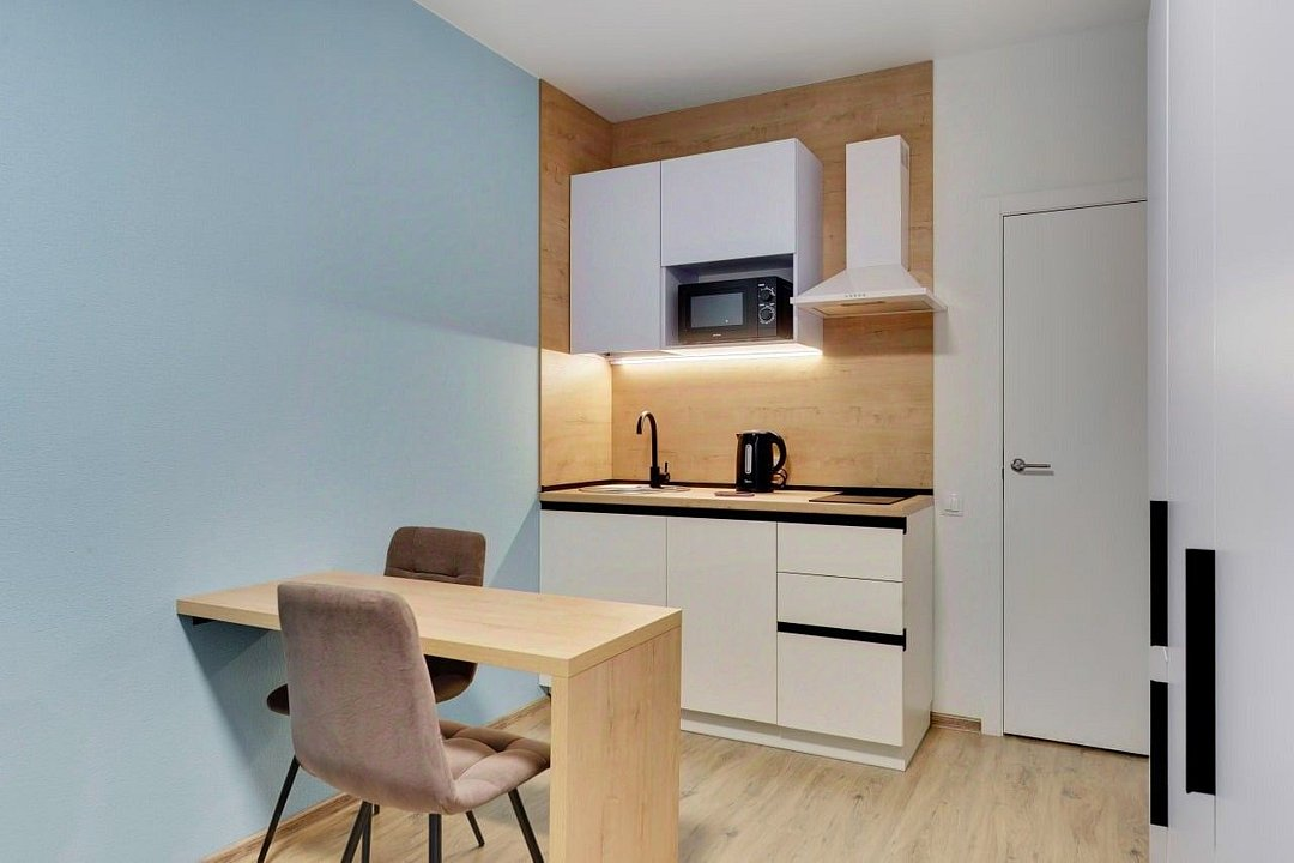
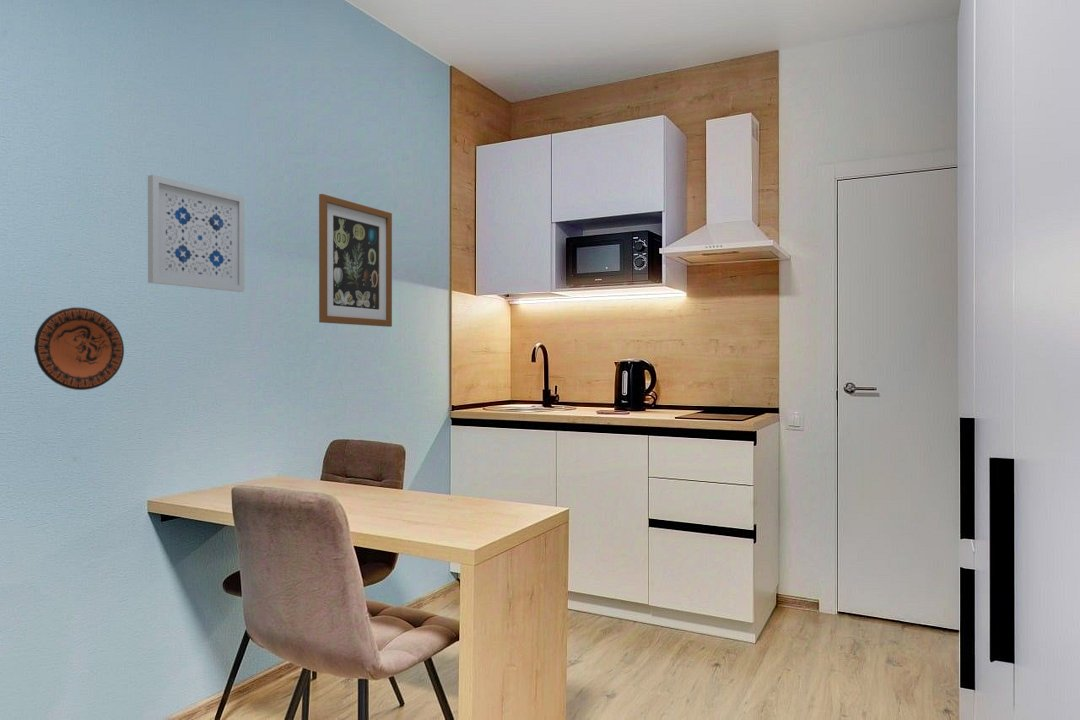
+ decorative plate (80, 348)
+ wall art (357, 264)
+ wall art (199, 237)
